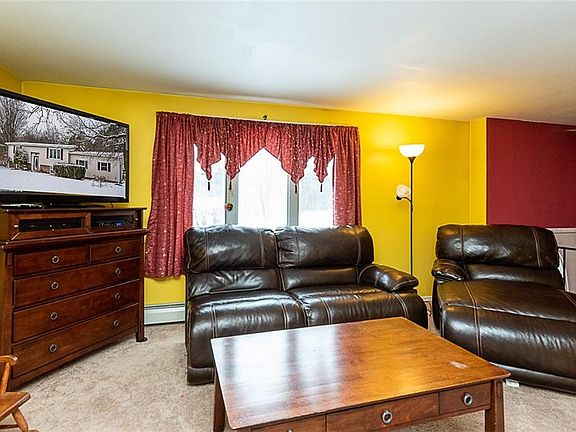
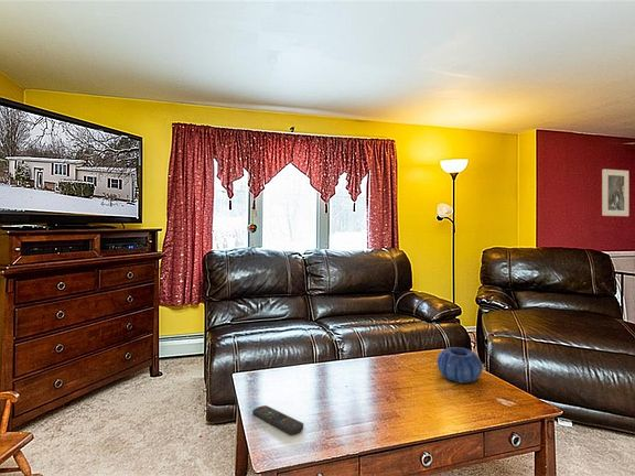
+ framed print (615, 193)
+ remote control (277, 419)
+ decorative bowl (459, 364)
